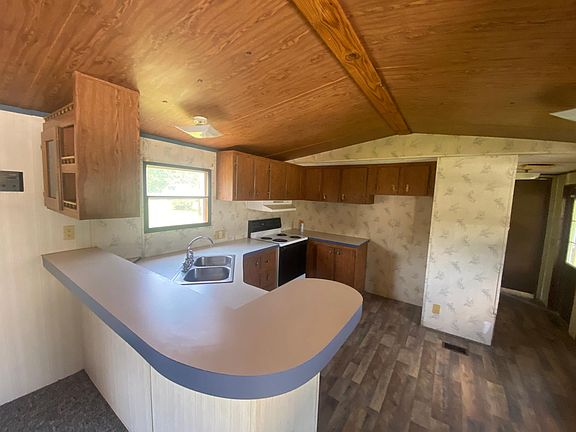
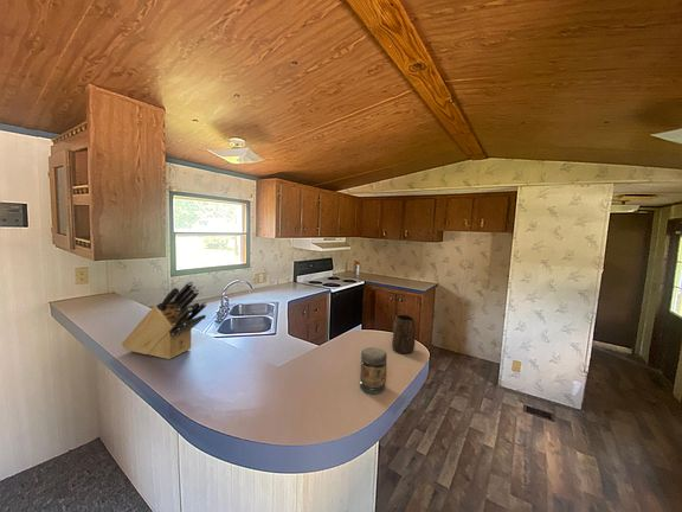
+ jar (373, 370)
+ mug (403, 333)
+ knife block (165, 315)
